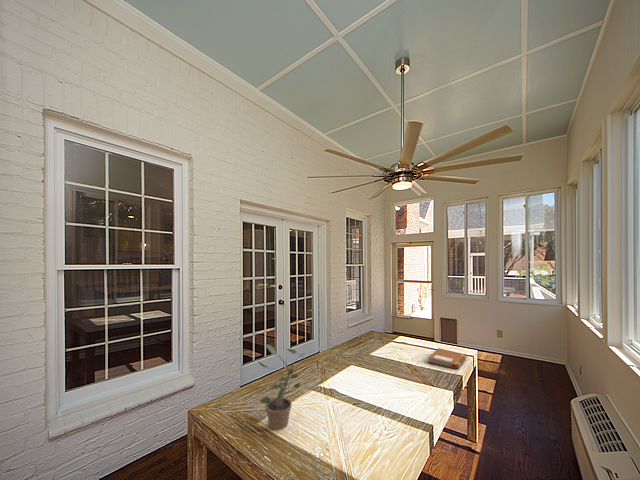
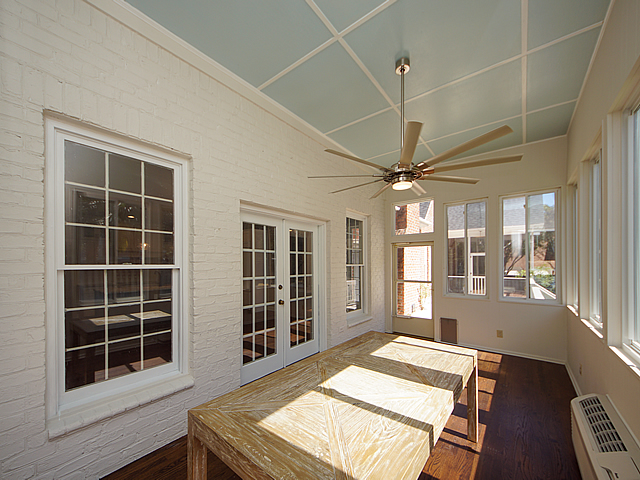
- potted plant (283, 383)
- notebook (447, 358)
